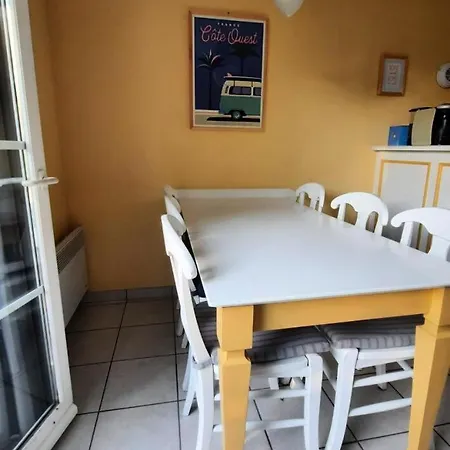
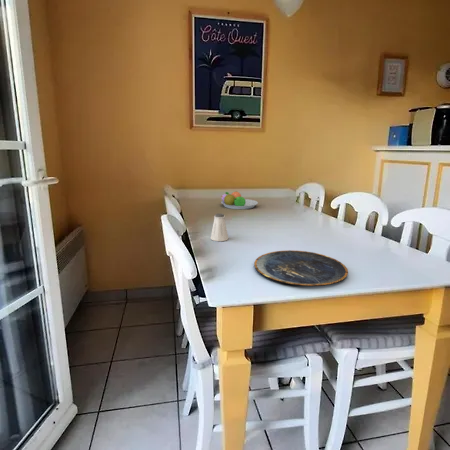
+ plate (299, 267)
+ saltshaker (219, 226)
+ fruit bowl (238, 198)
